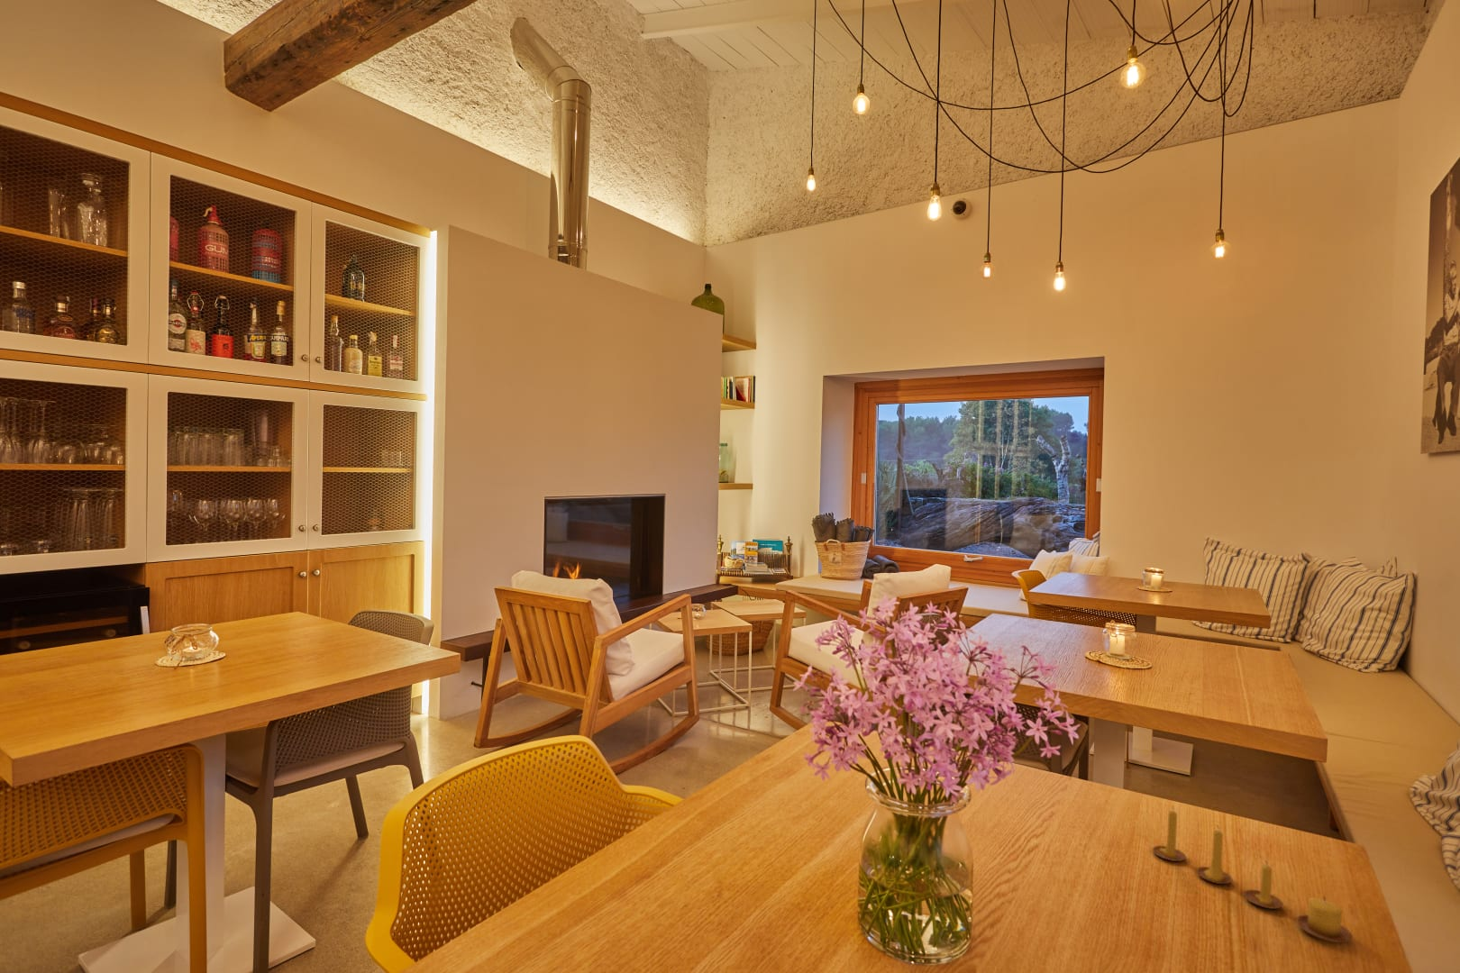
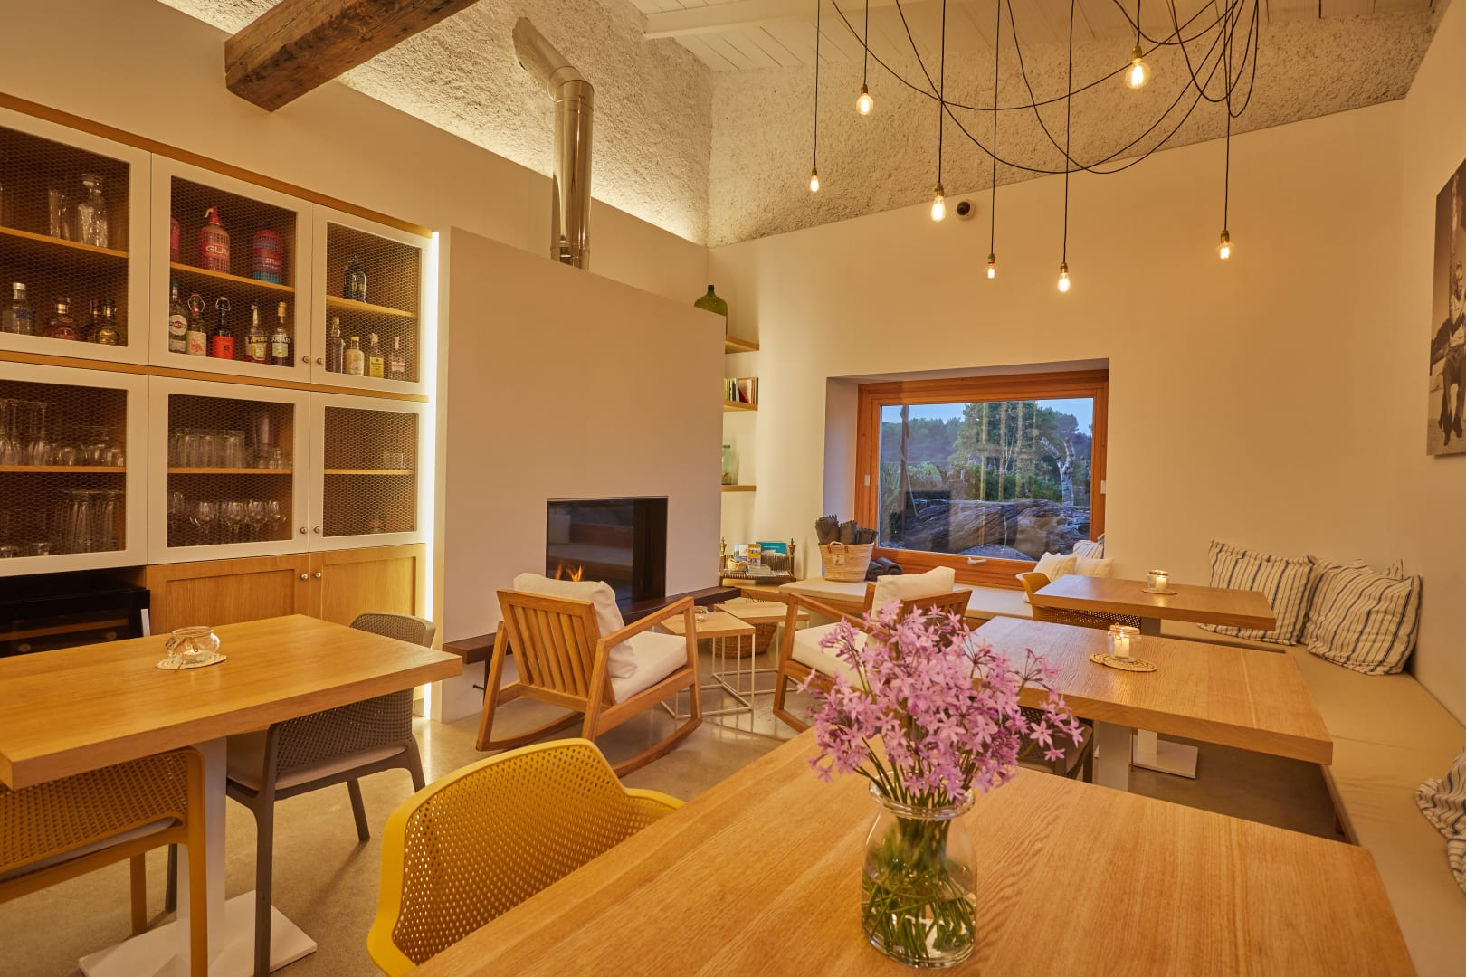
- candle (1230, 875)
